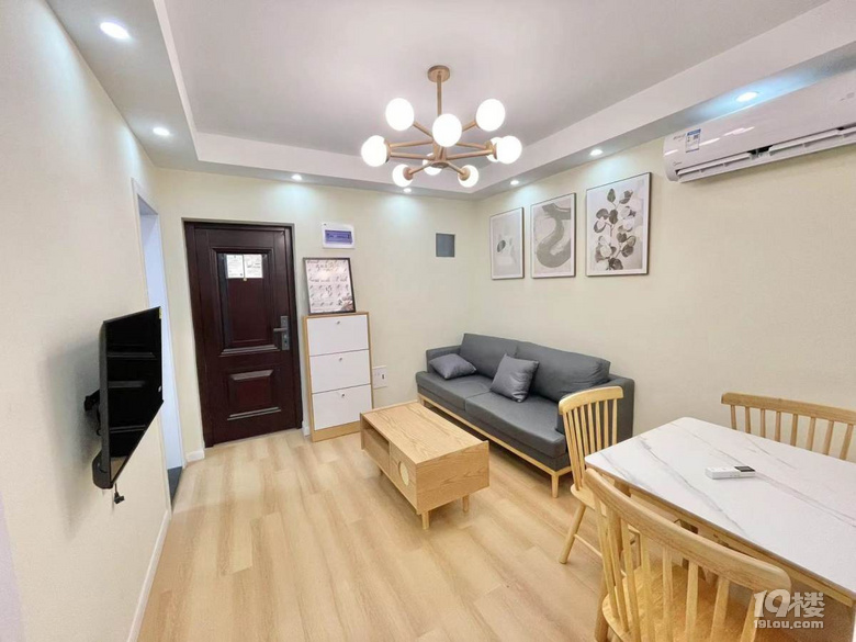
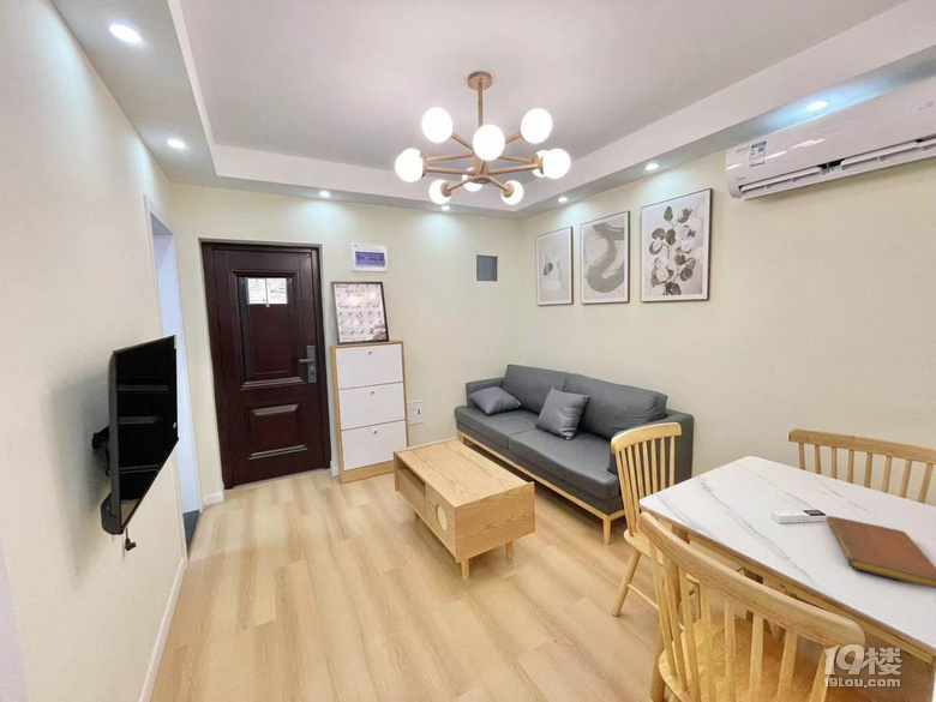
+ notebook (877, 547)
